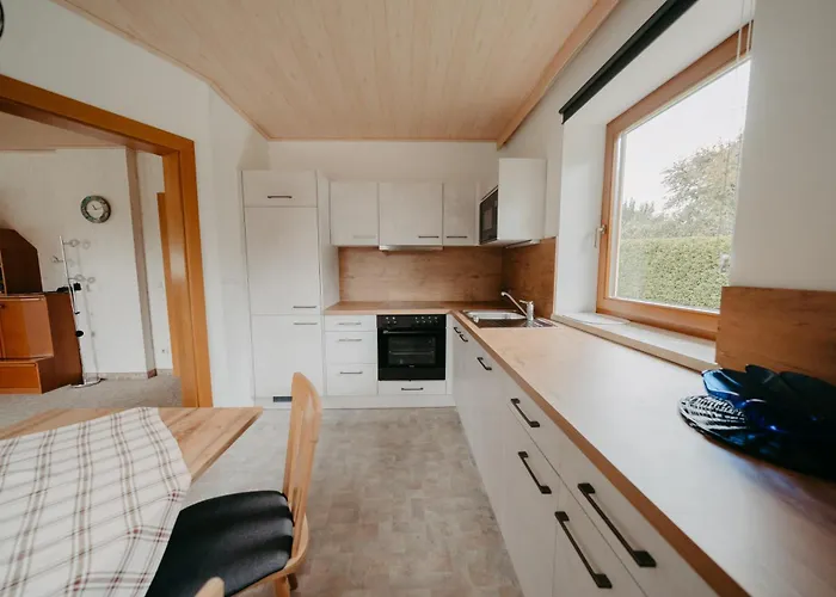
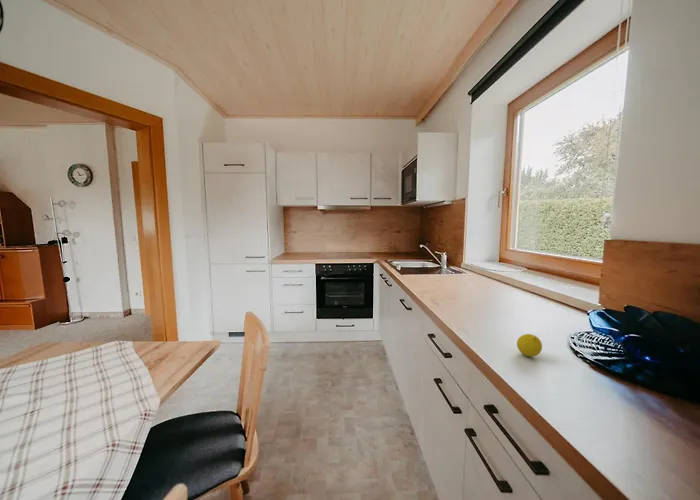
+ fruit (529, 345)
